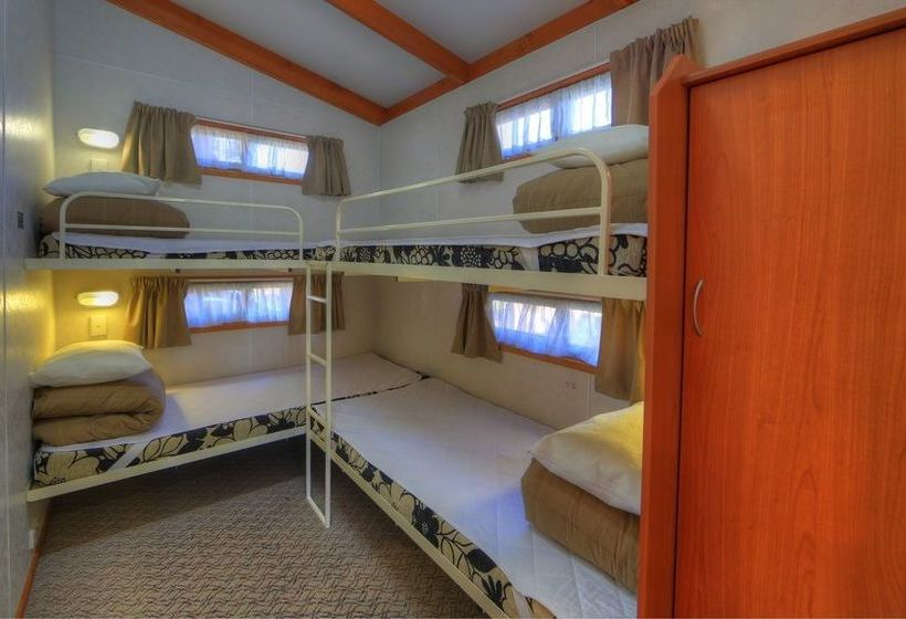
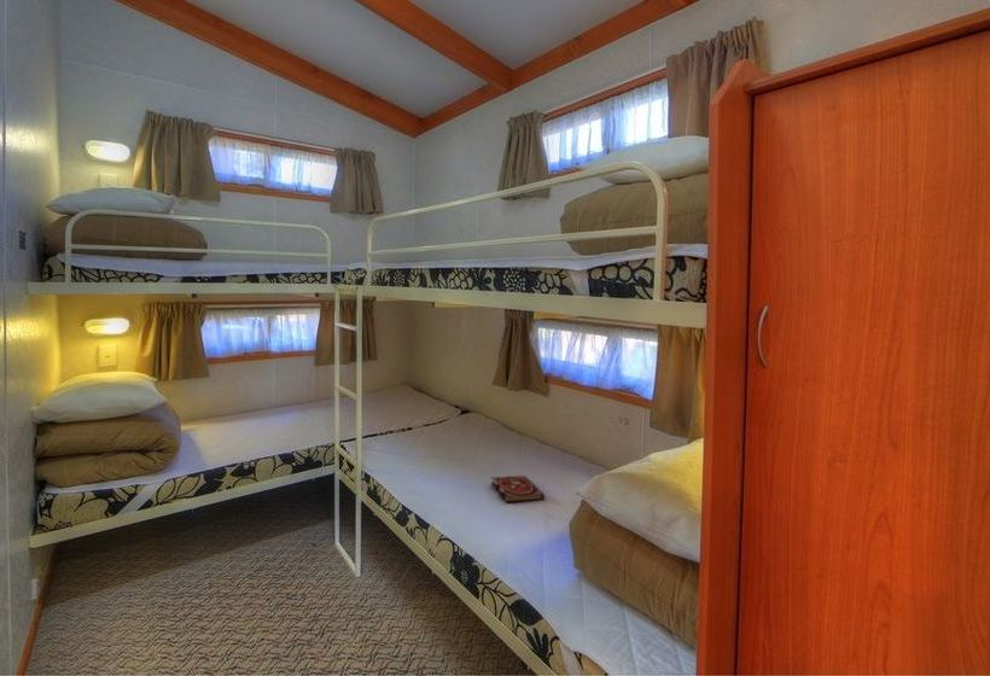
+ book (516, 486)
